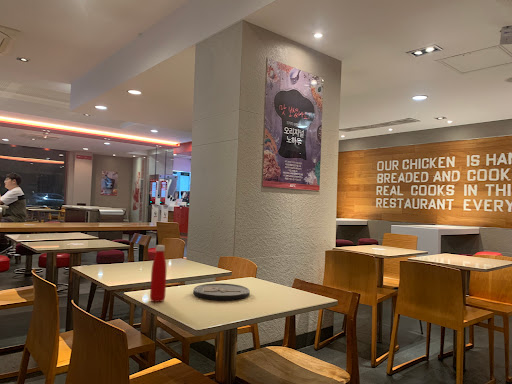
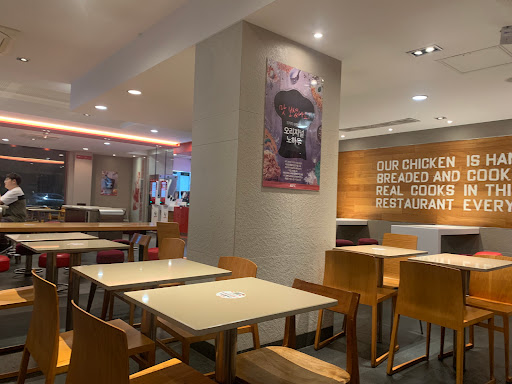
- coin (221, 291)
- bottle (158, 272)
